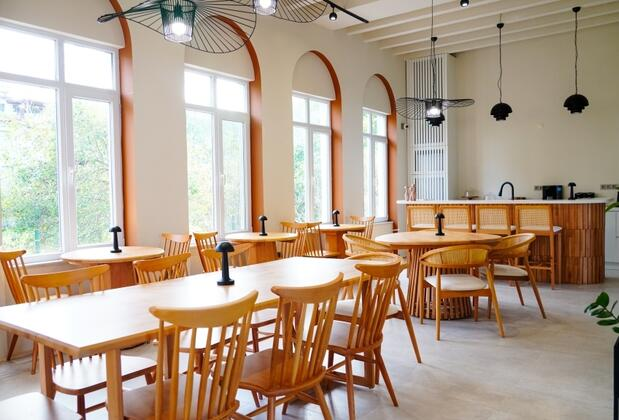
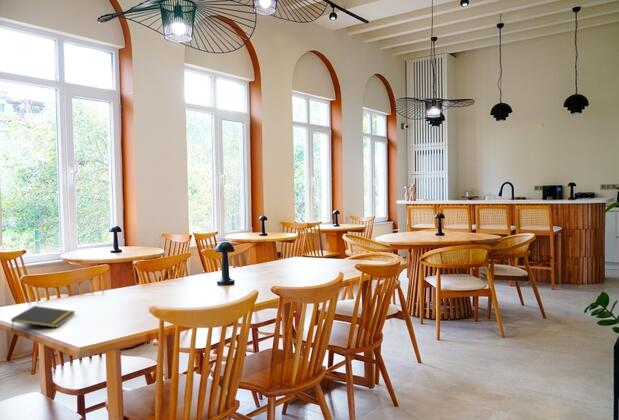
+ notepad (45, 316)
